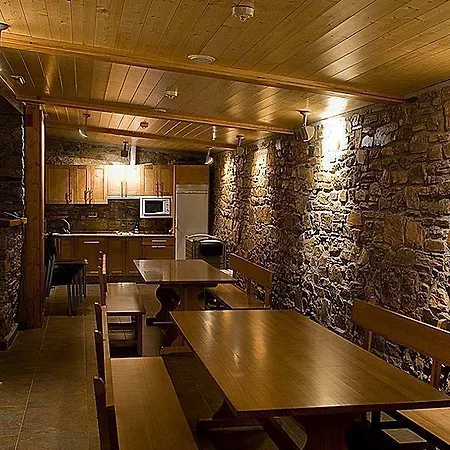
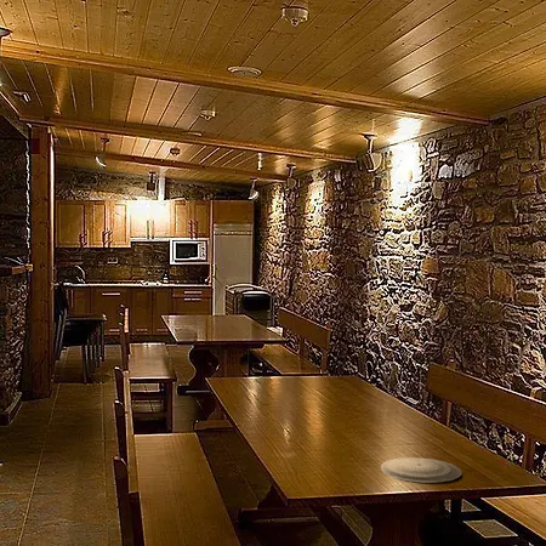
+ plate (419, 466)
